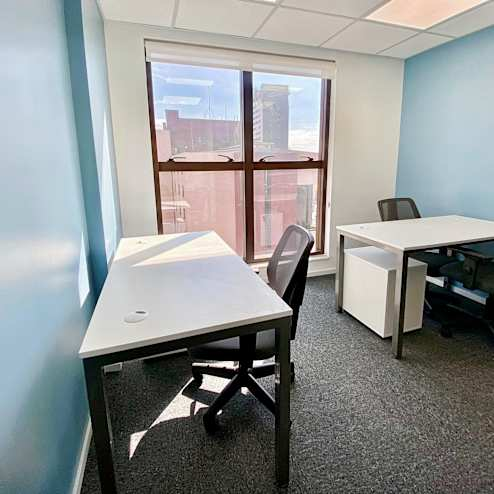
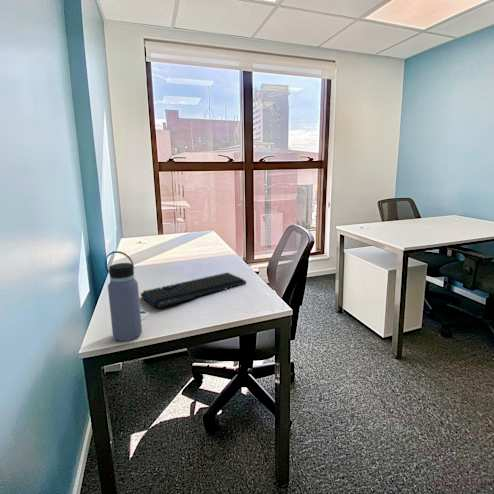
+ water bottle (123, 295)
+ keyboard (197, 287)
